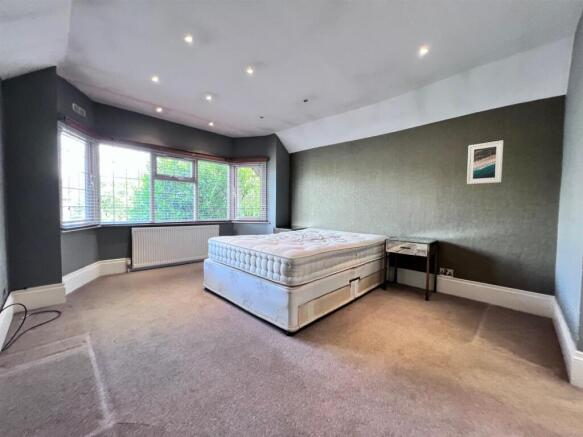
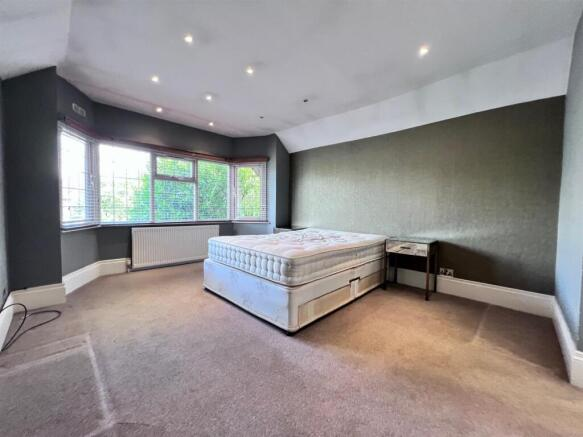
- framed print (484, 163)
